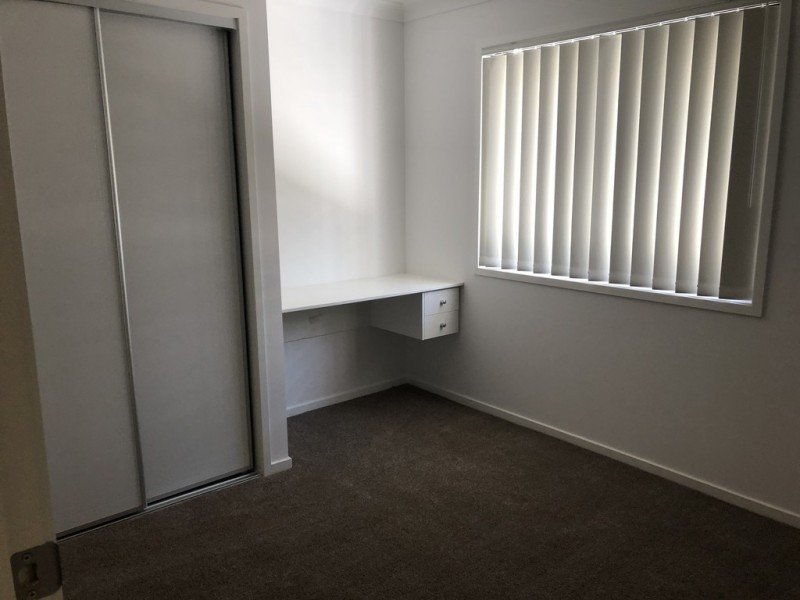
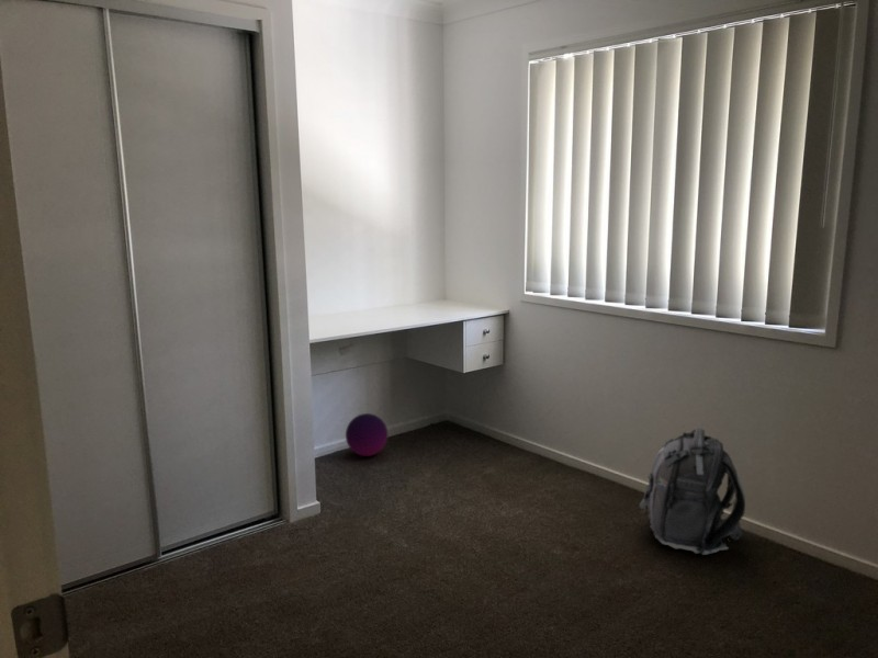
+ backpack (693, 484)
+ ball (367, 434)
